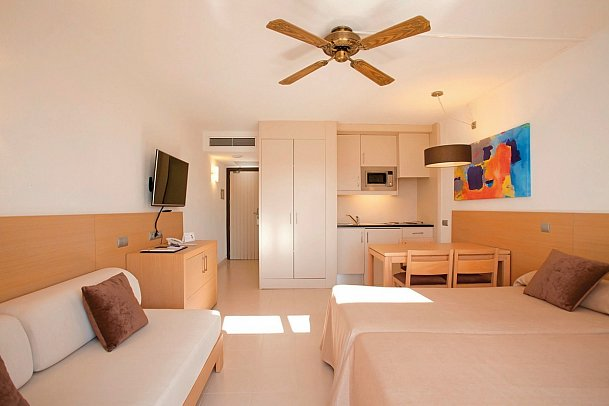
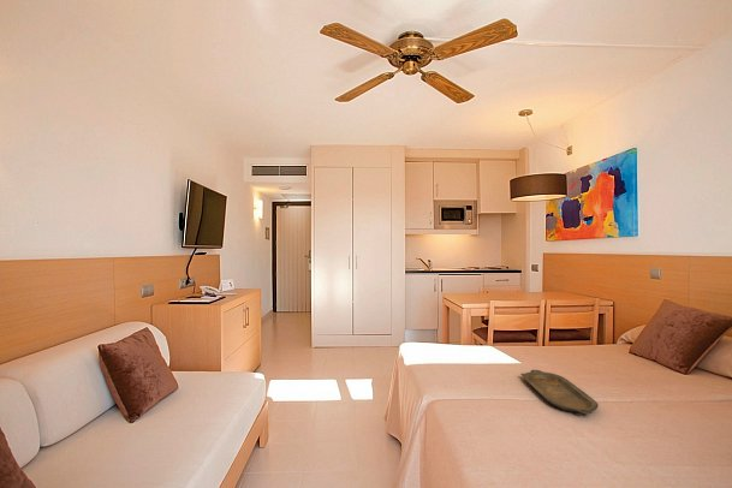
+ serving tray (557, 391)
